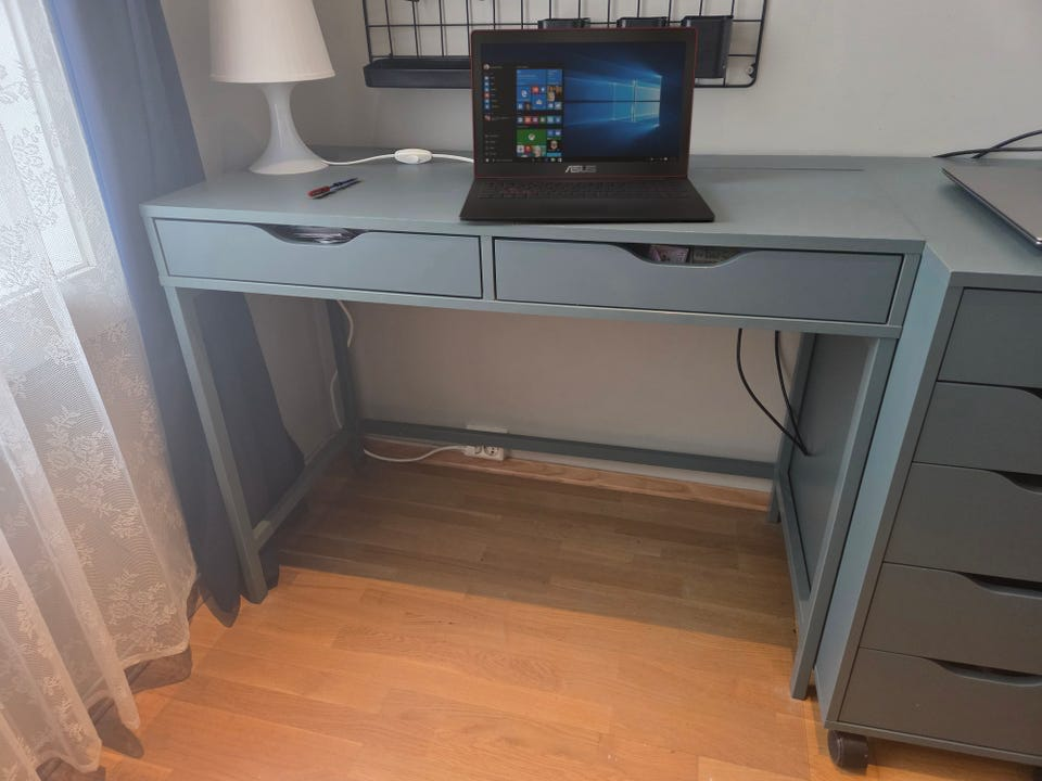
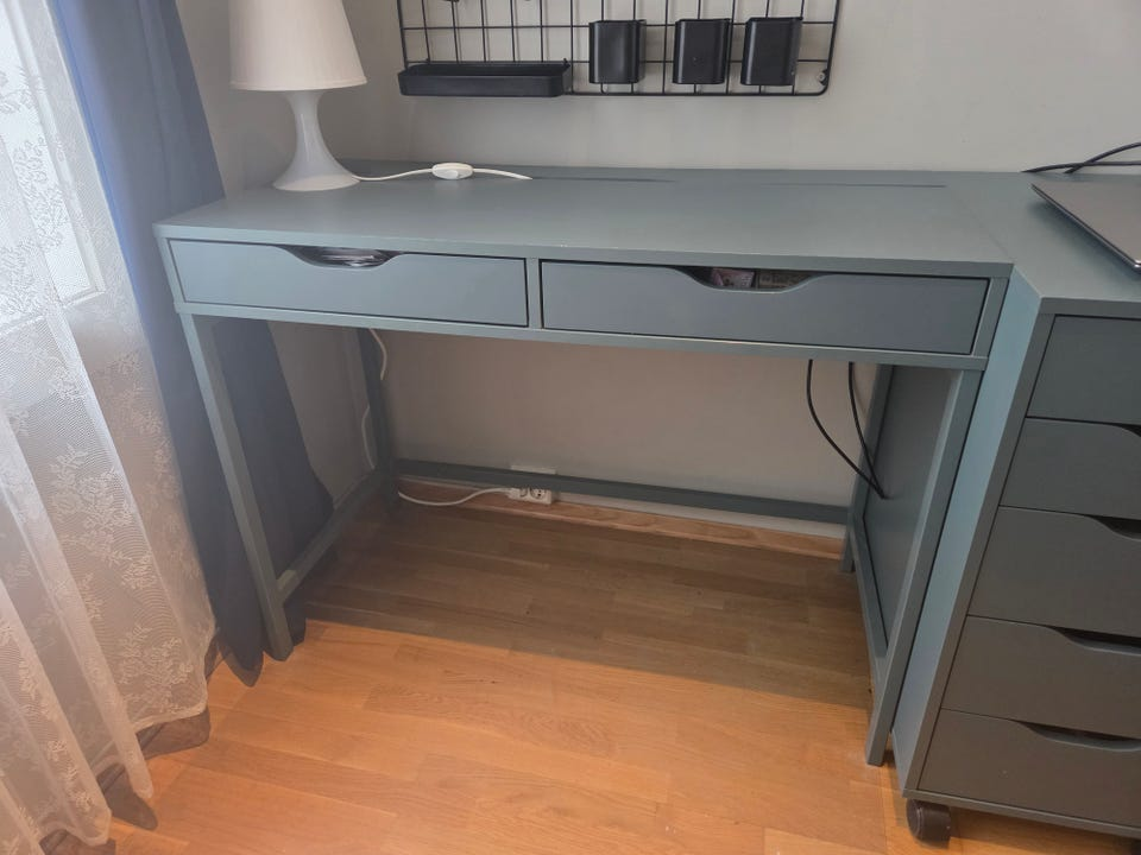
- pen (333, 184)
- laptop (584, 120)
